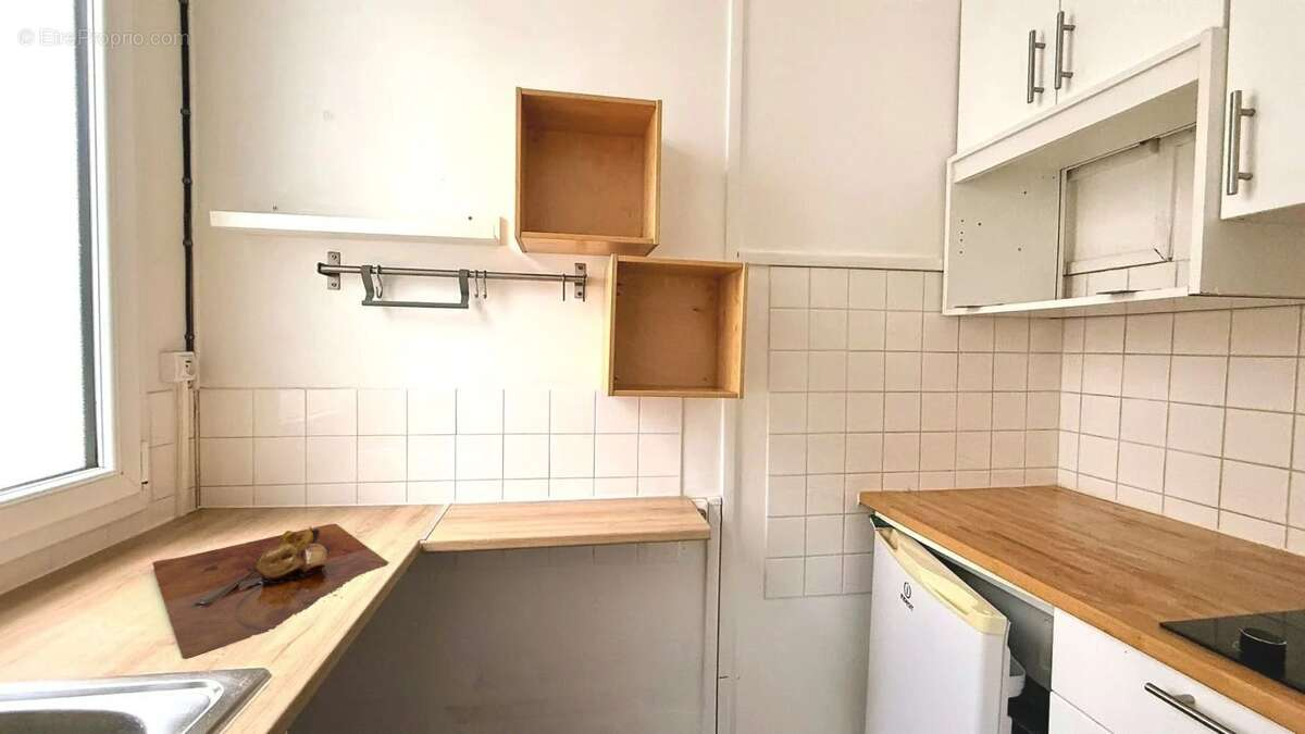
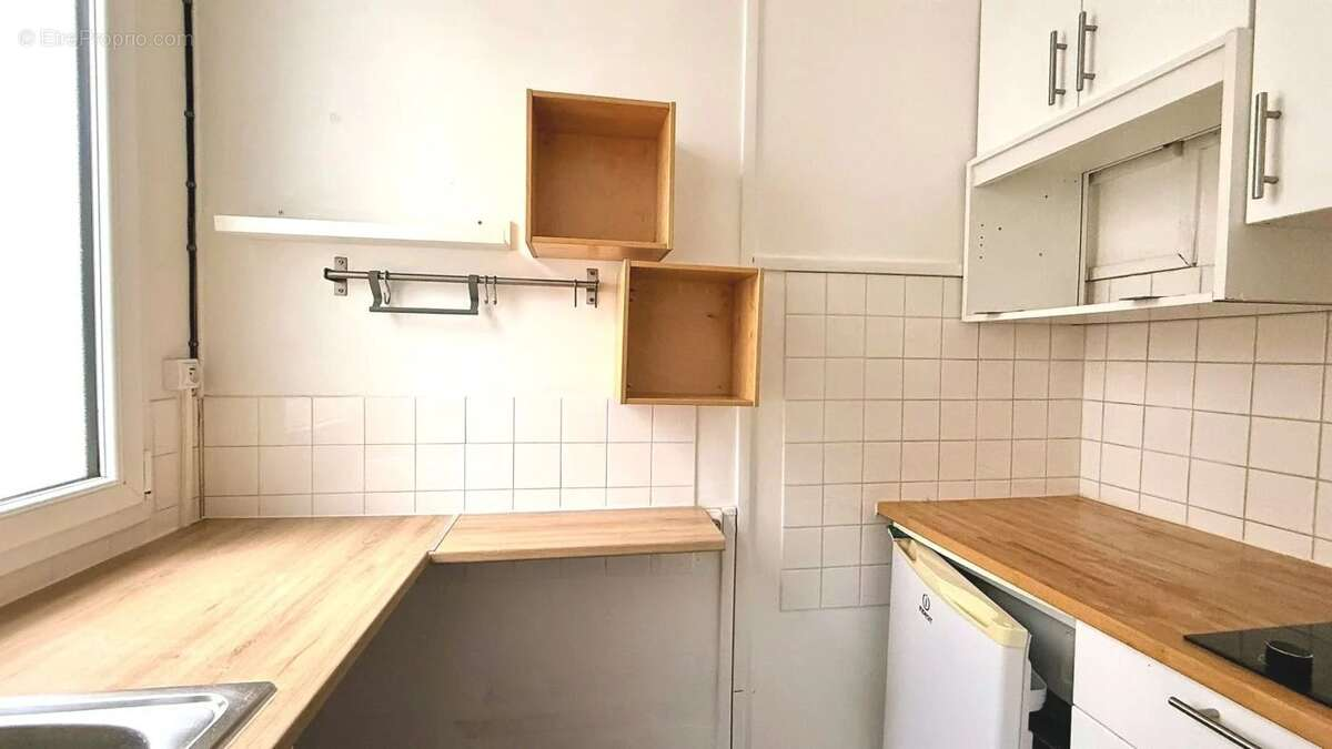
- cutting board (279, 558)
